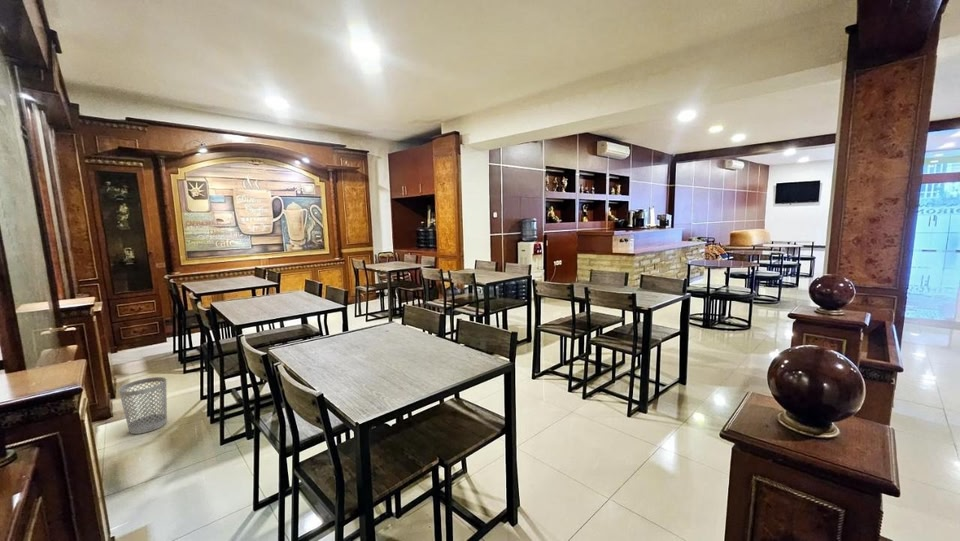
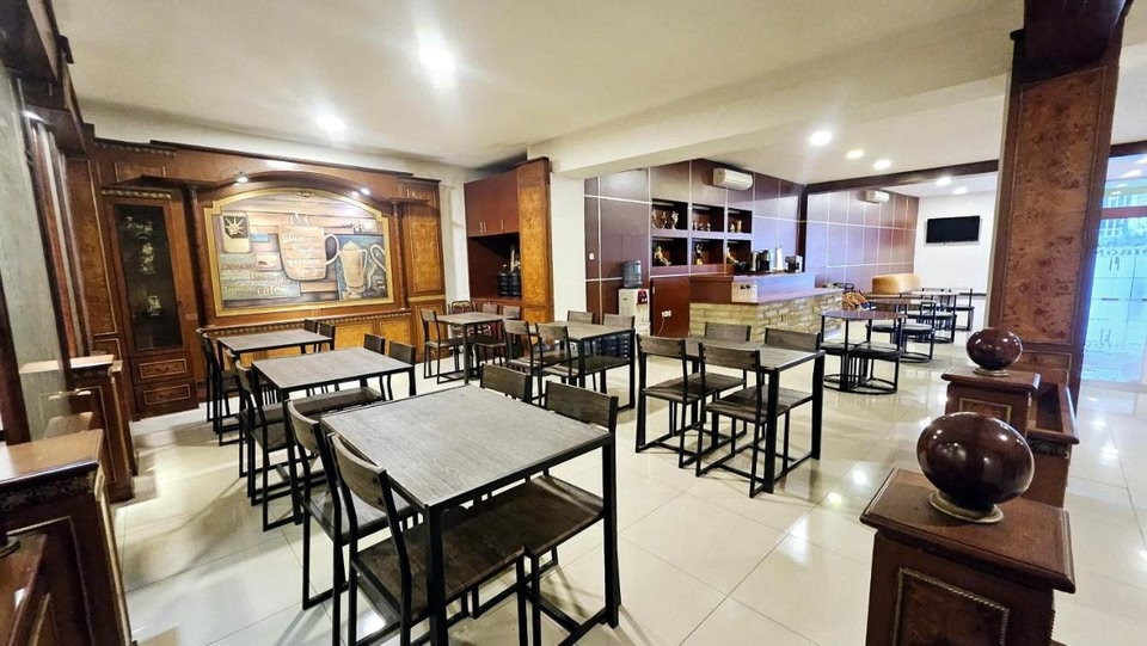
- wastebasket (145, 405)
